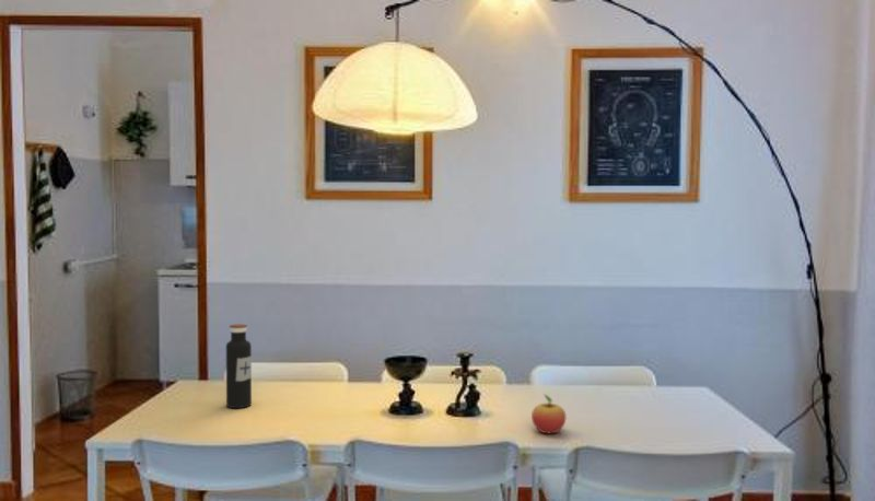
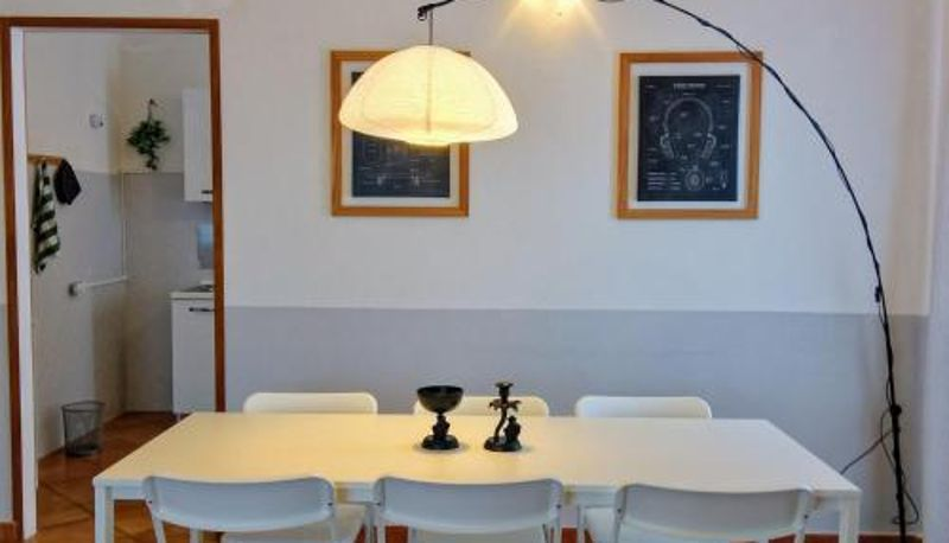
- water bottle (238, 365)
- fruit (548, 413)
